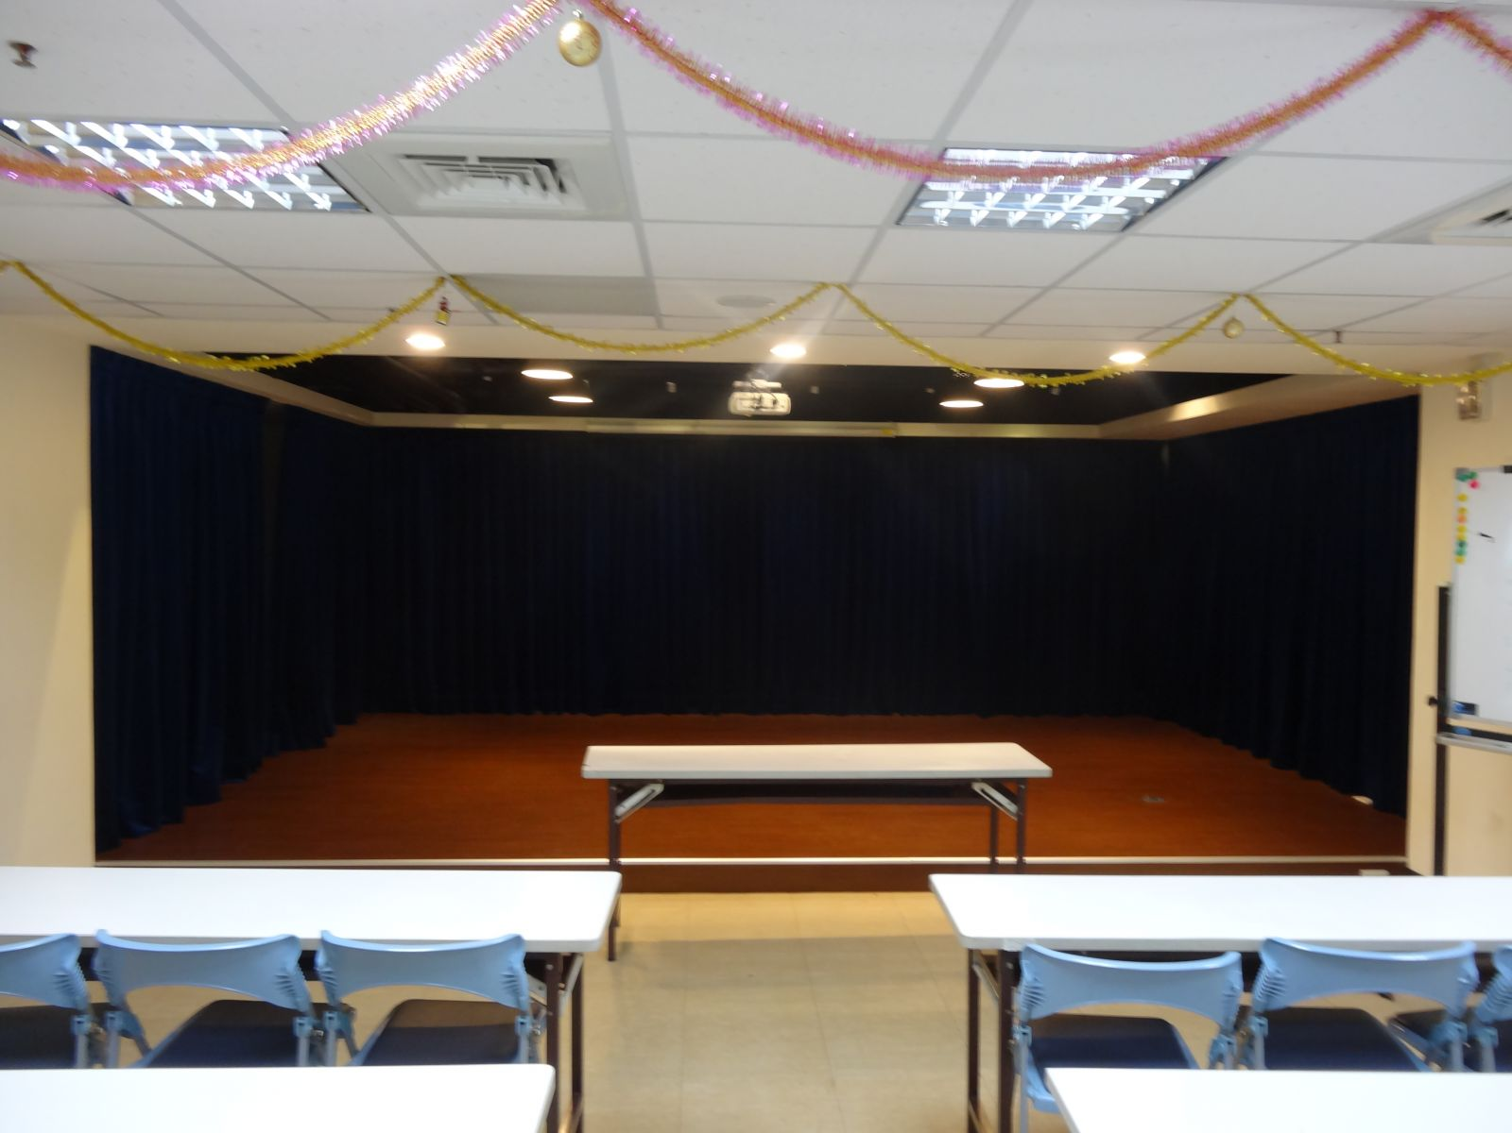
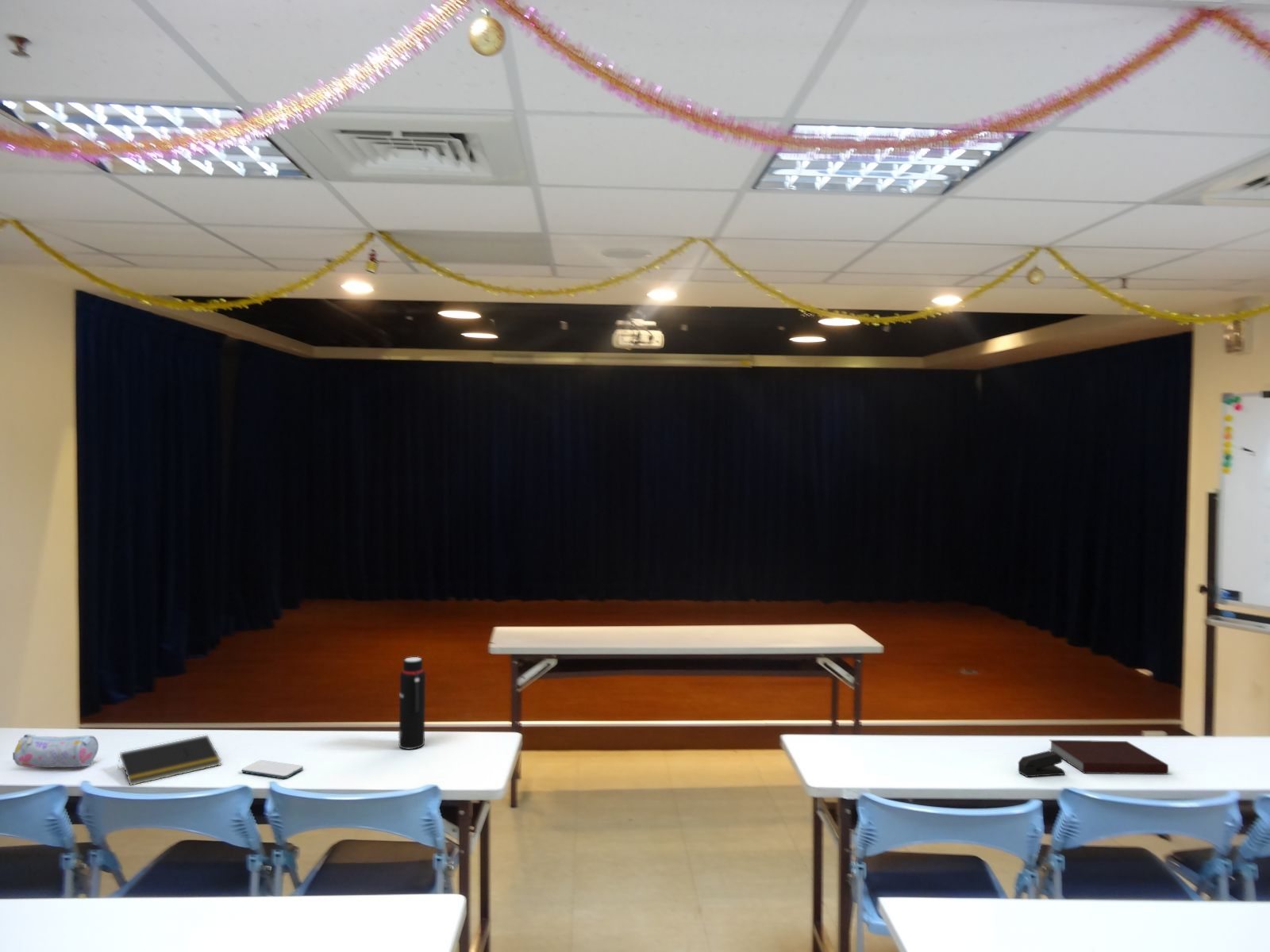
+ water bottle (413, 703)
+ notepad (171, 758)
+ pencil case (56, 750)
+ smartphone (272, 769)
+ stapler (1041, 762)
+ notebook (1106, 756)
